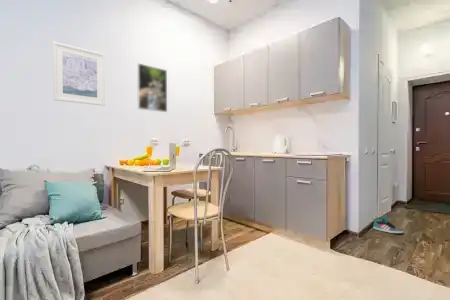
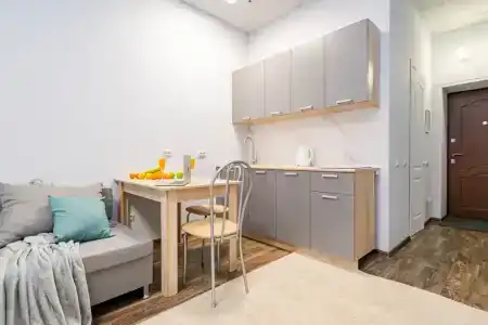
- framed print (152, 88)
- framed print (80, 75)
- sneaker (387, 223)
